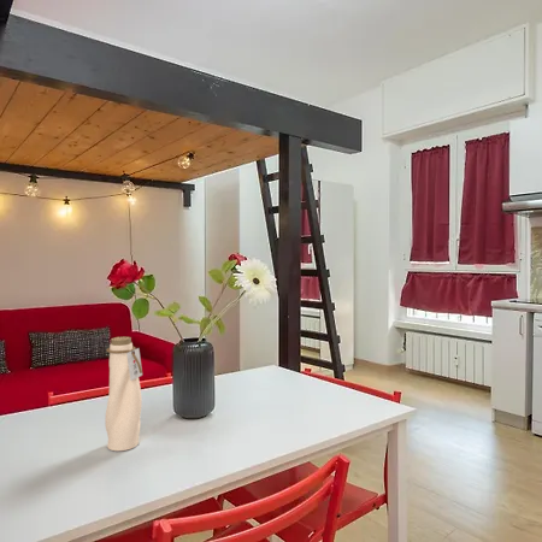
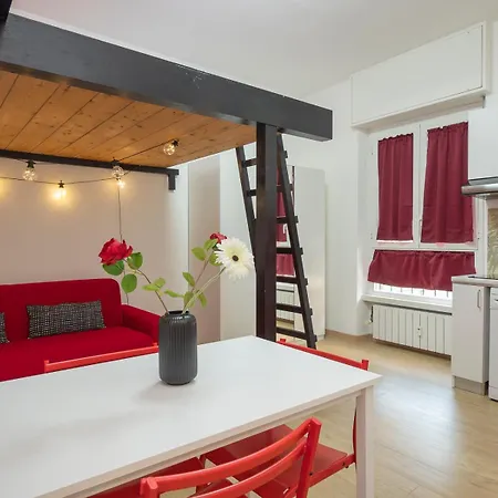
- water bottle (124, 391)
